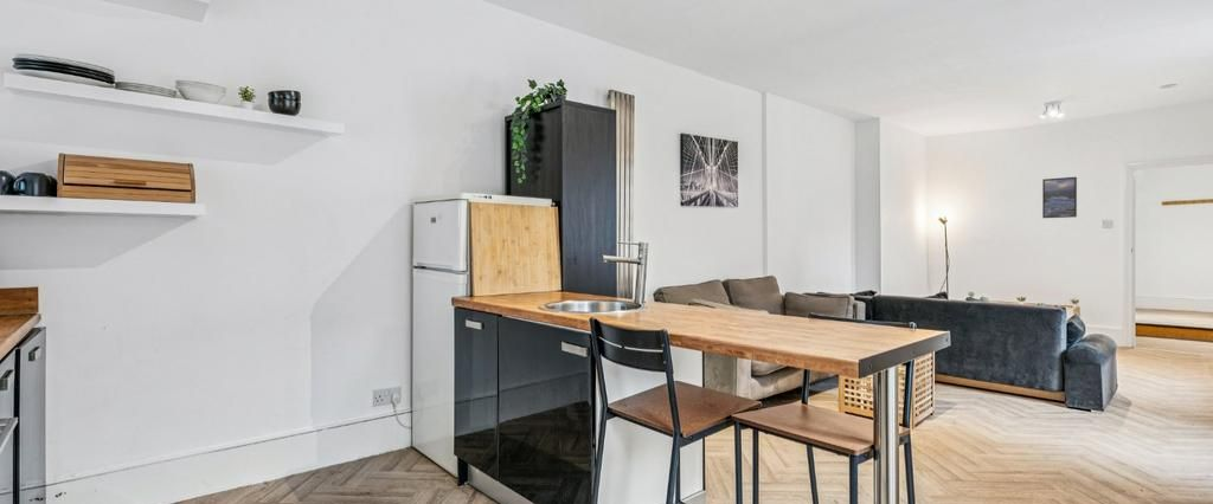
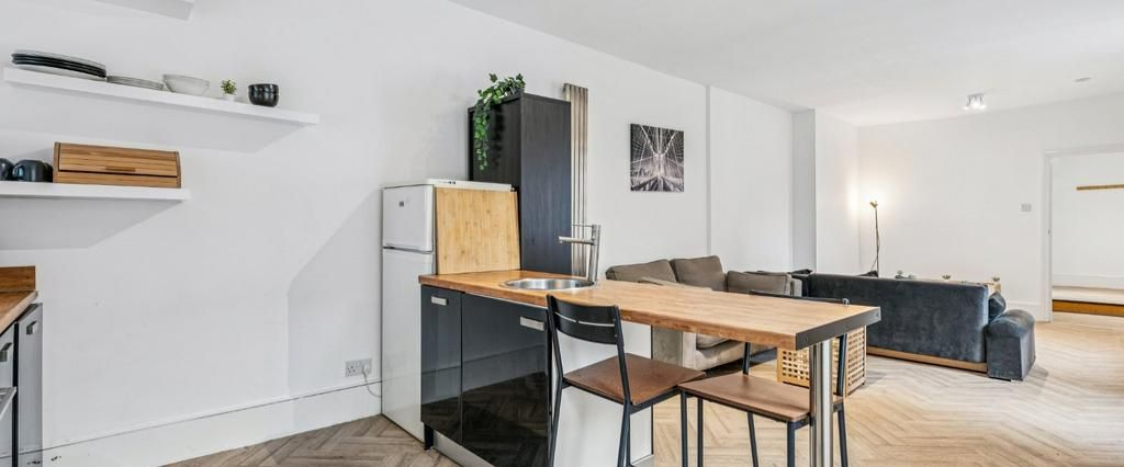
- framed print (1059, 198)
